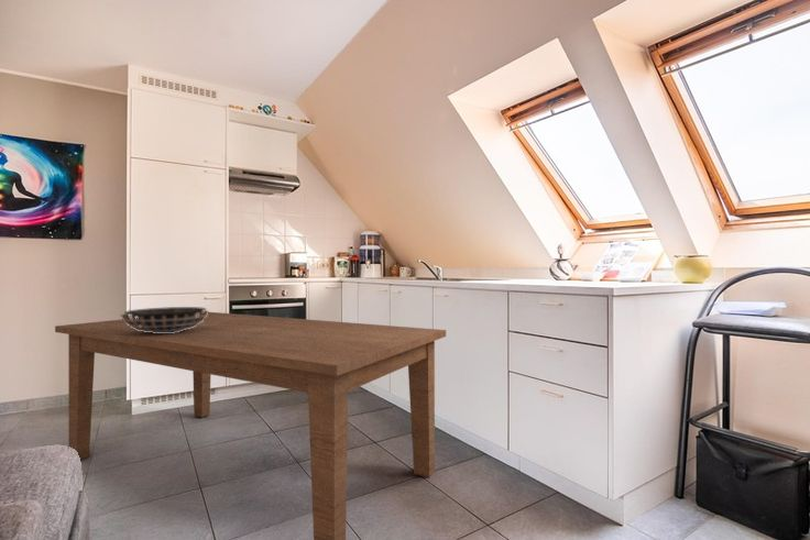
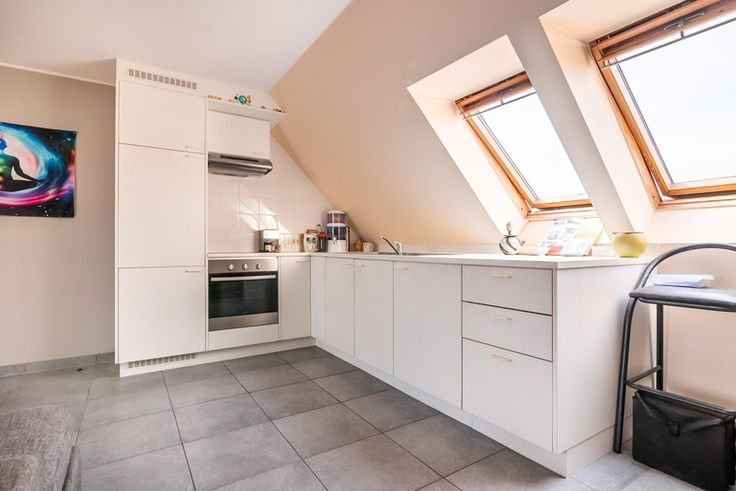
- decorative bowl (165, 320)
- dining table (247, 381)
